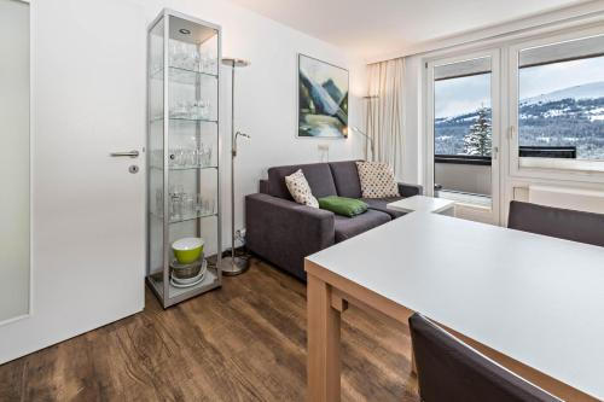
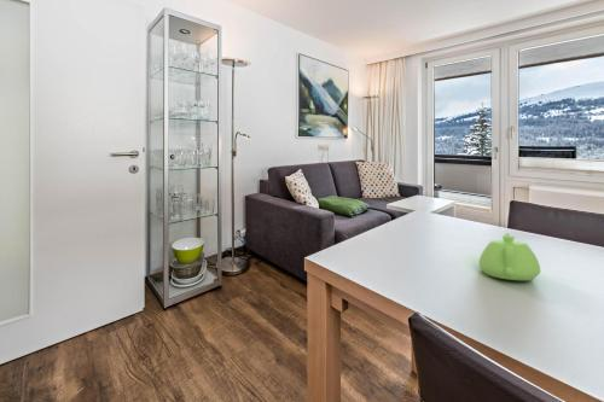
+ teapot (507, 255)
